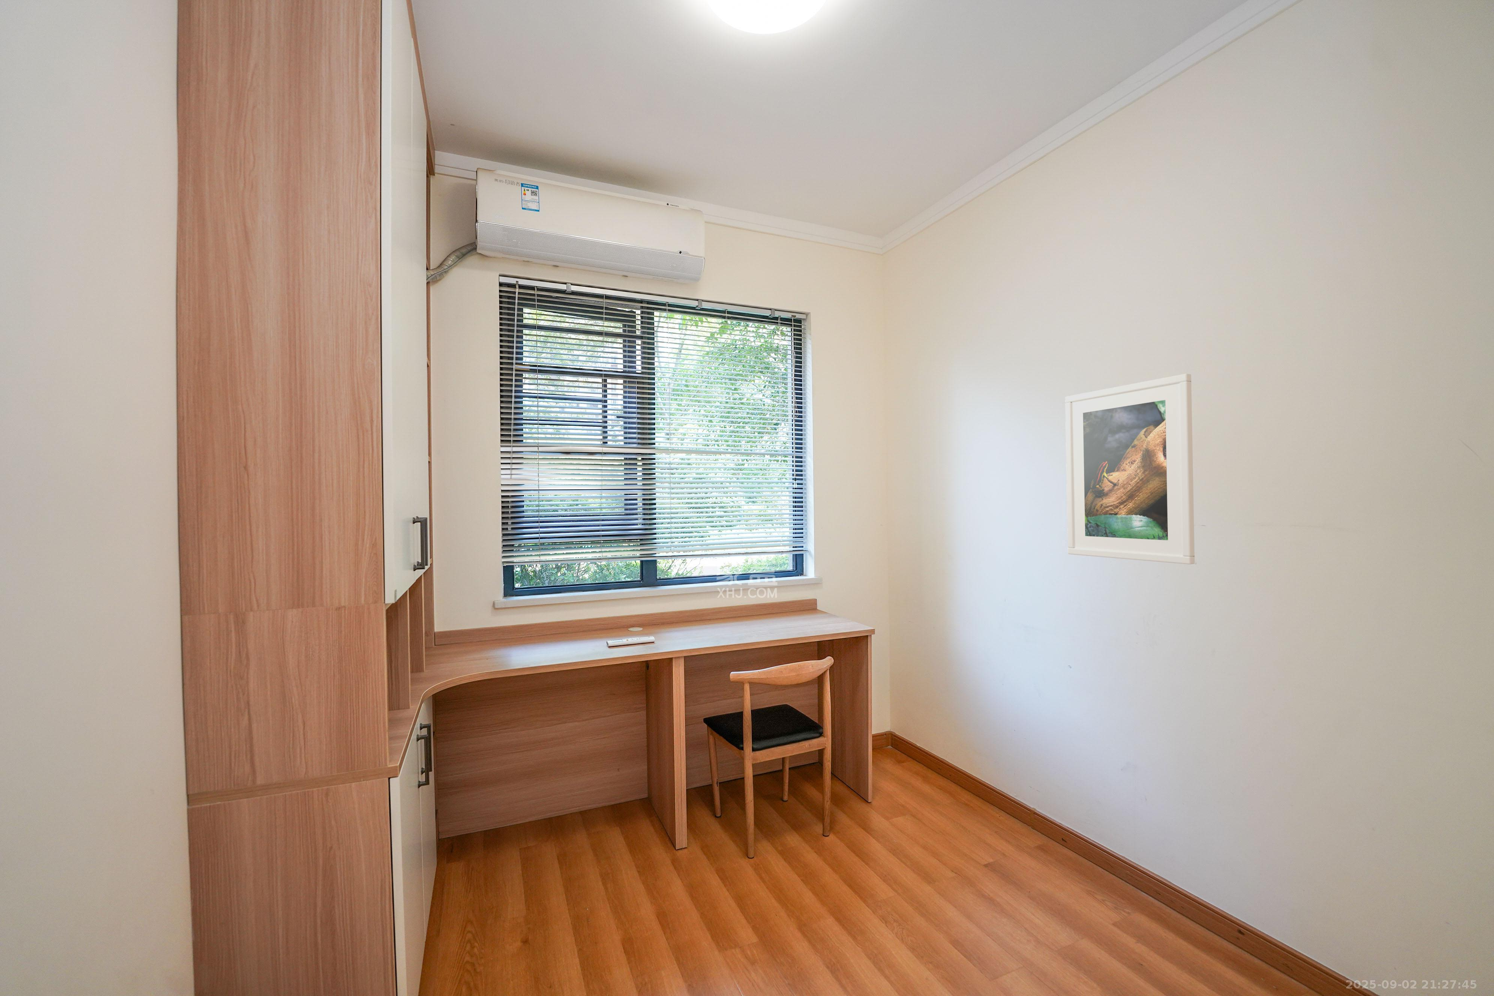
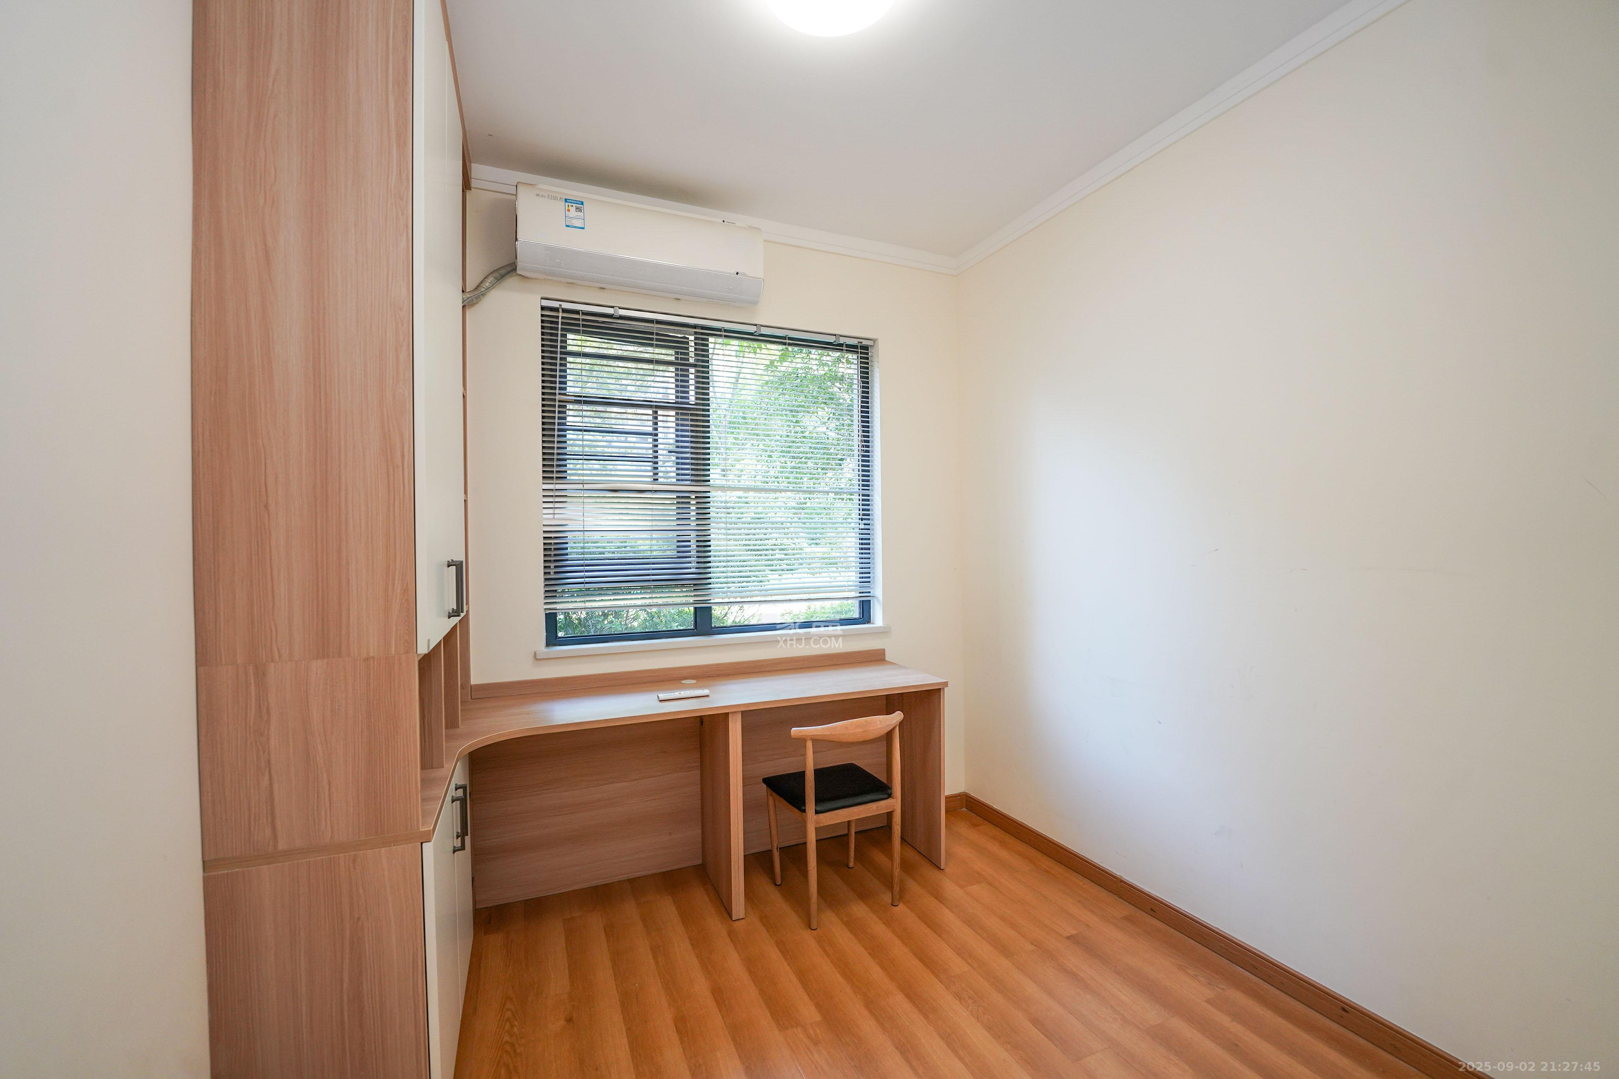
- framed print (1124, 472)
